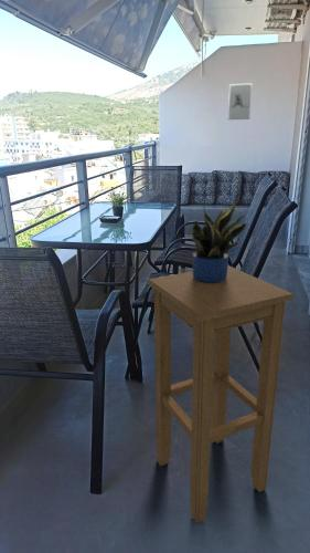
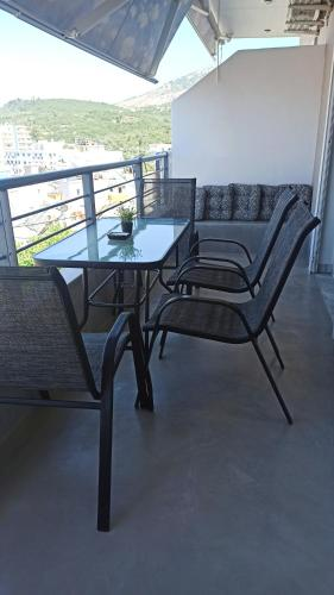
- stool (213, 388)
- potted plant (221, 233)
- wall sculpture (239, 102)
